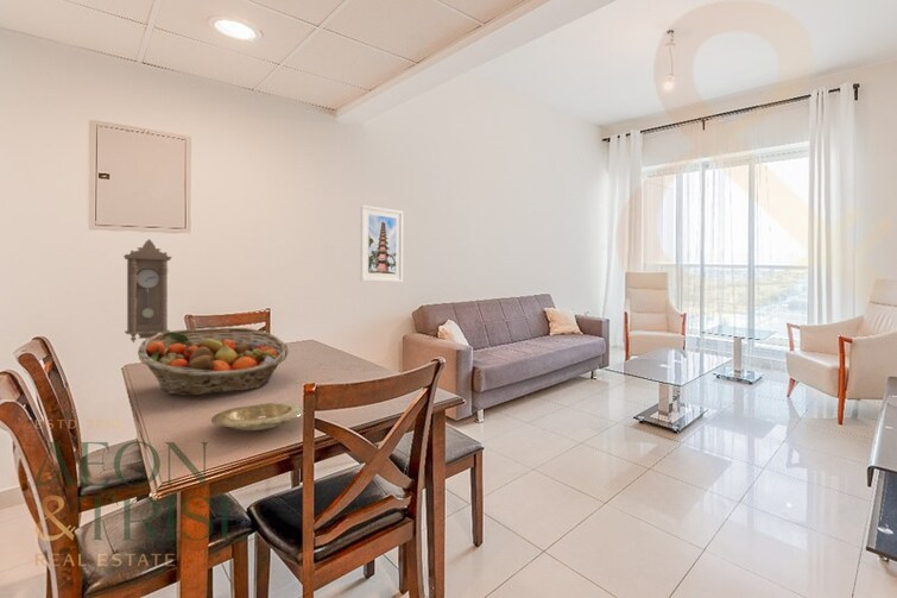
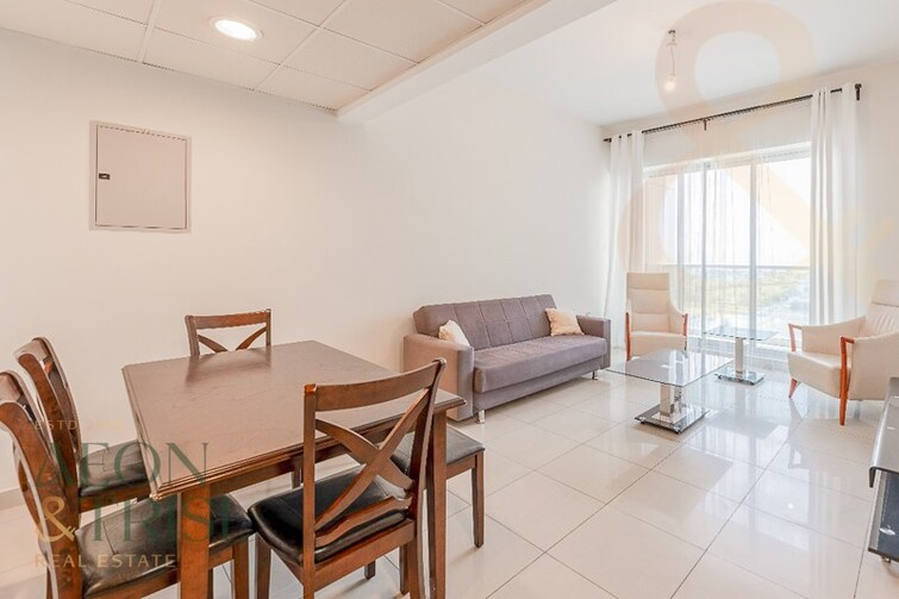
- pendulum clock (147, 292)
- fruit basket (217, 358)
- plate (259, 418)
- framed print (381, 245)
